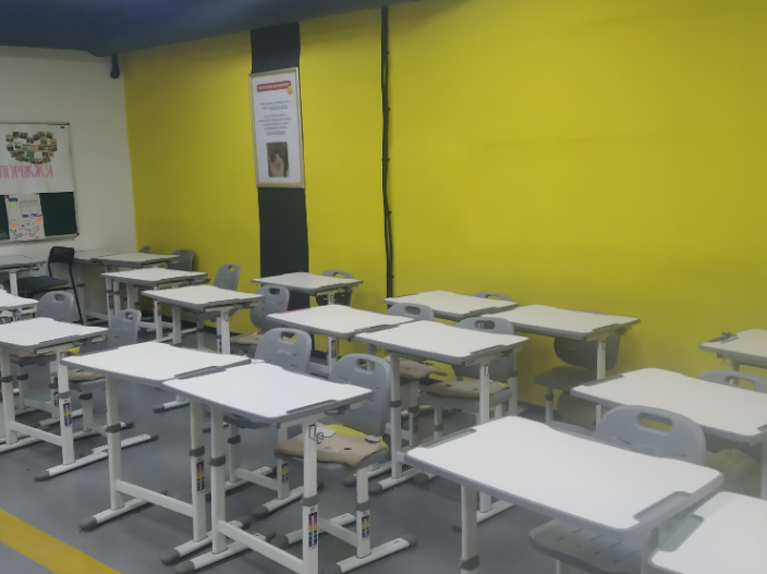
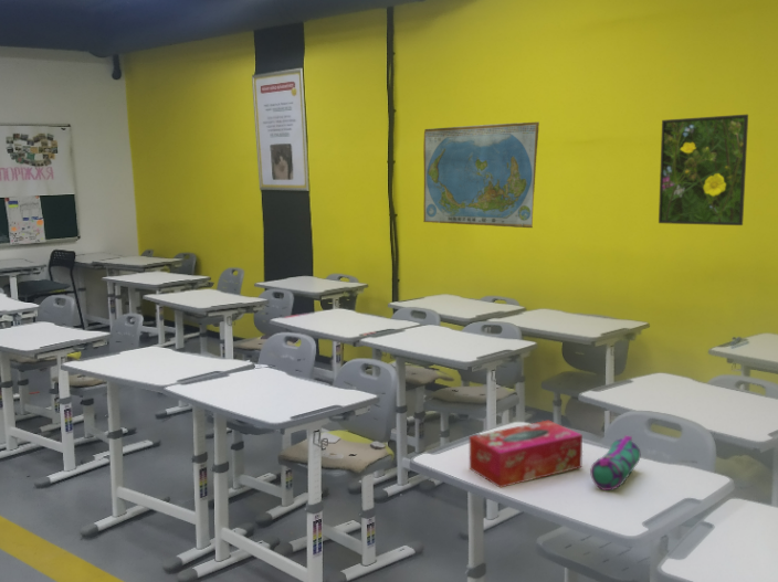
+ tissue box (525, 452)
+ pencil case (616, 463)
+ world map (476, 176)
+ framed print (701, 171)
